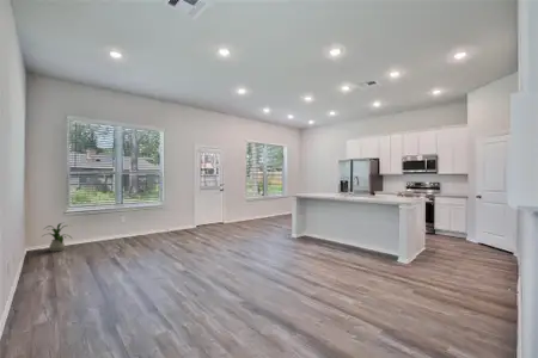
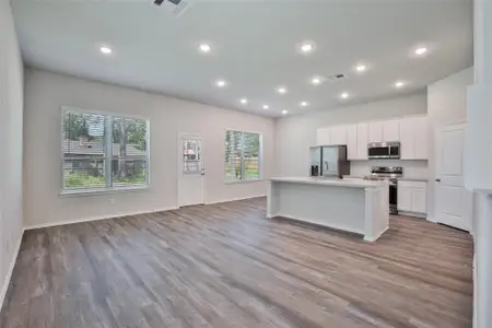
- house plant (57, 235)
